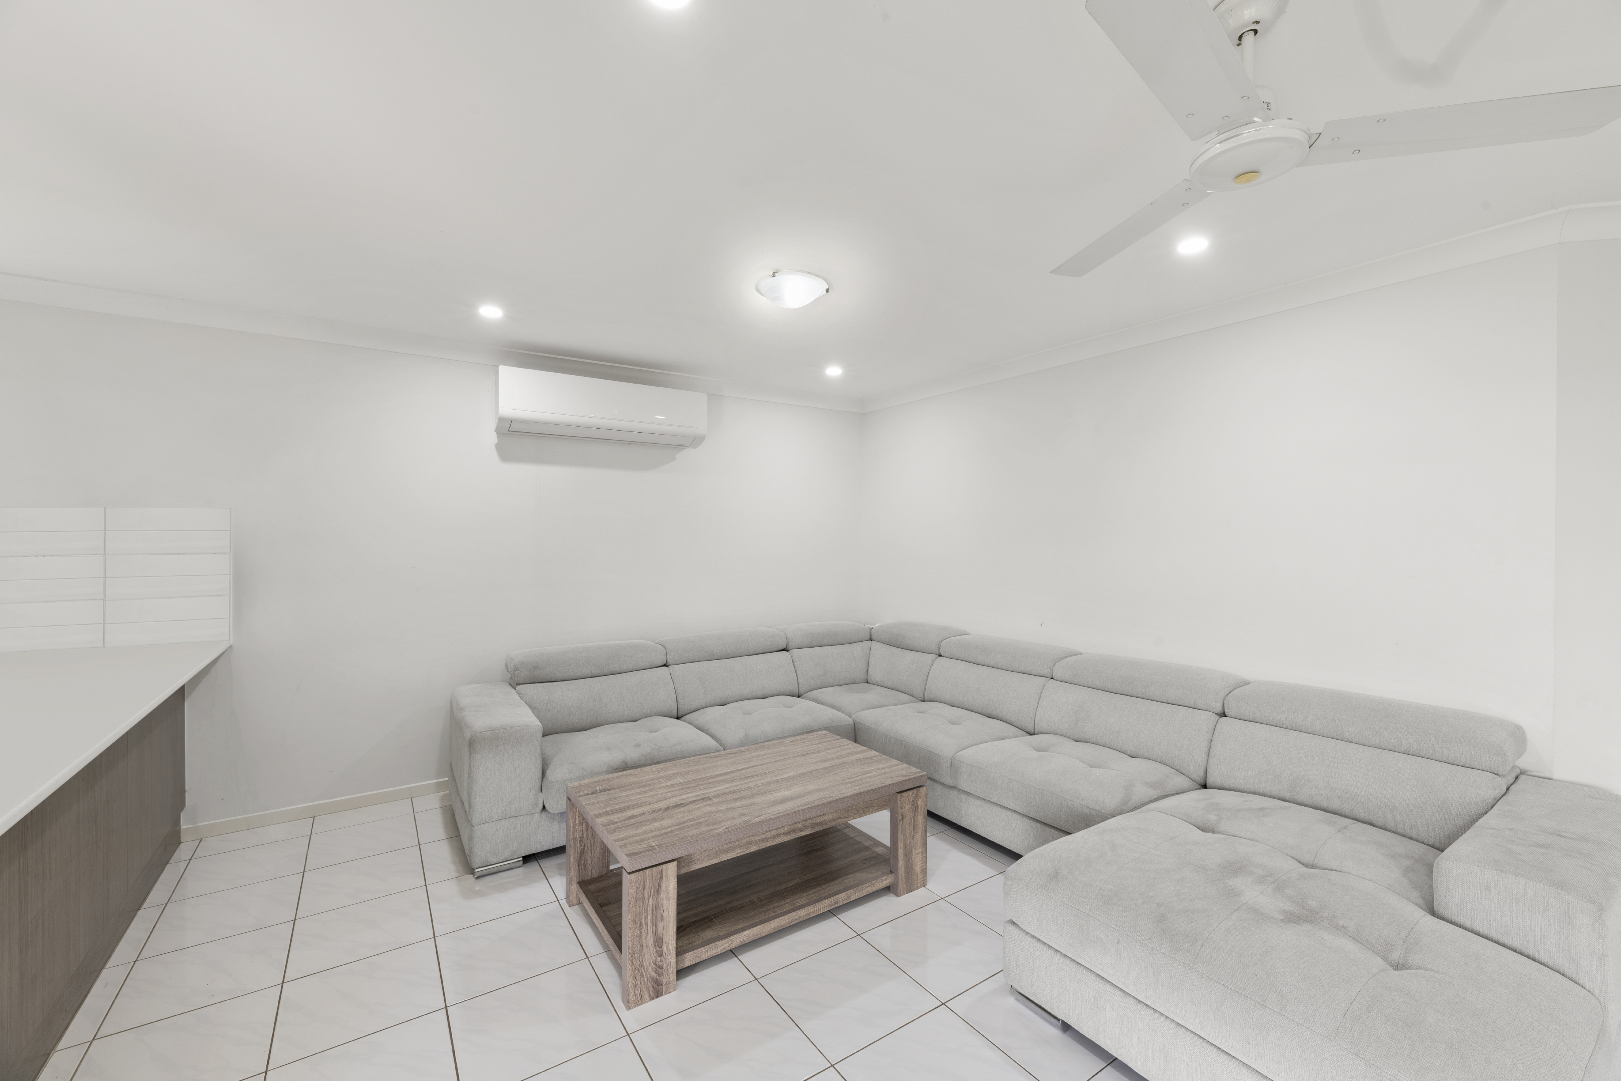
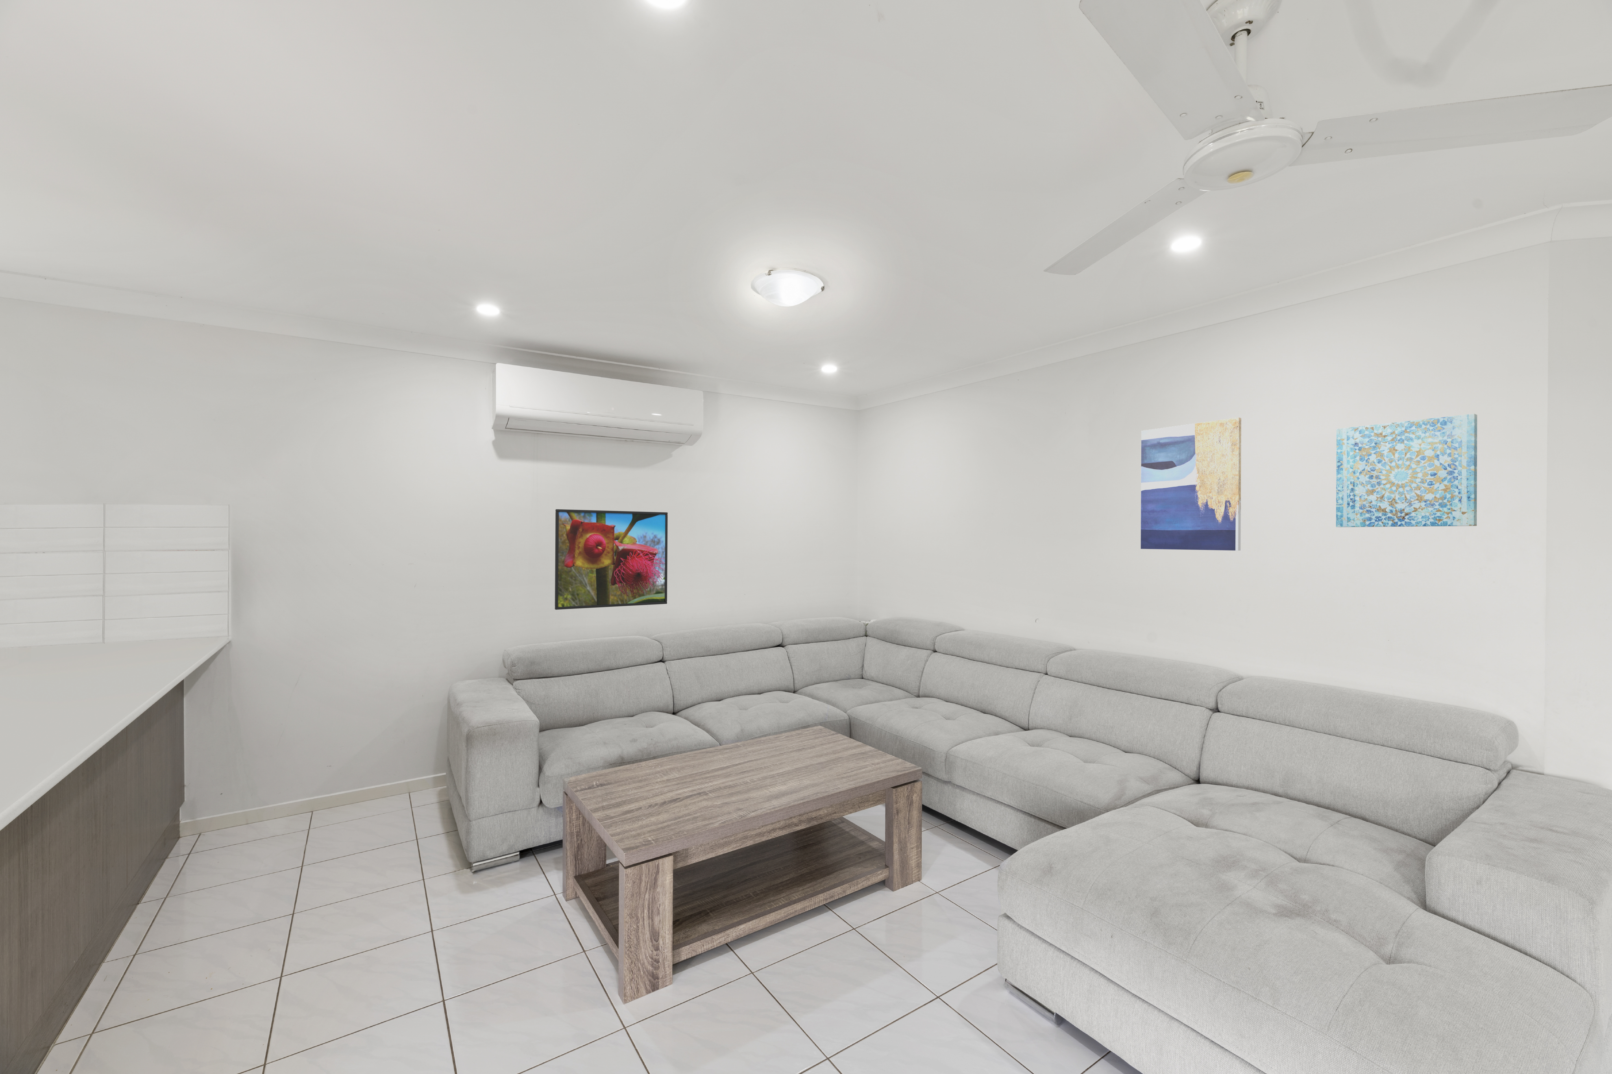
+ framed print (614, 559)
+ wall art (1402, 475)
+ wall art (1187, 487)
